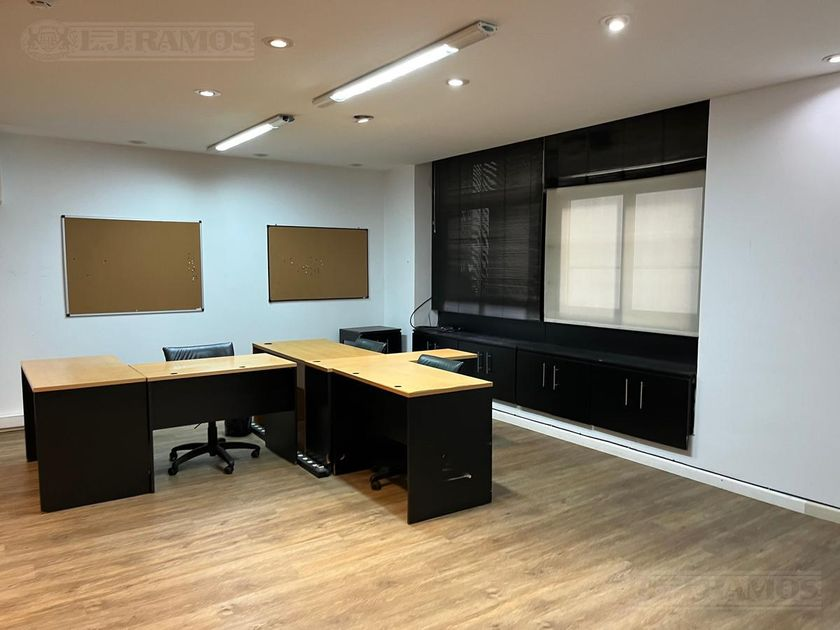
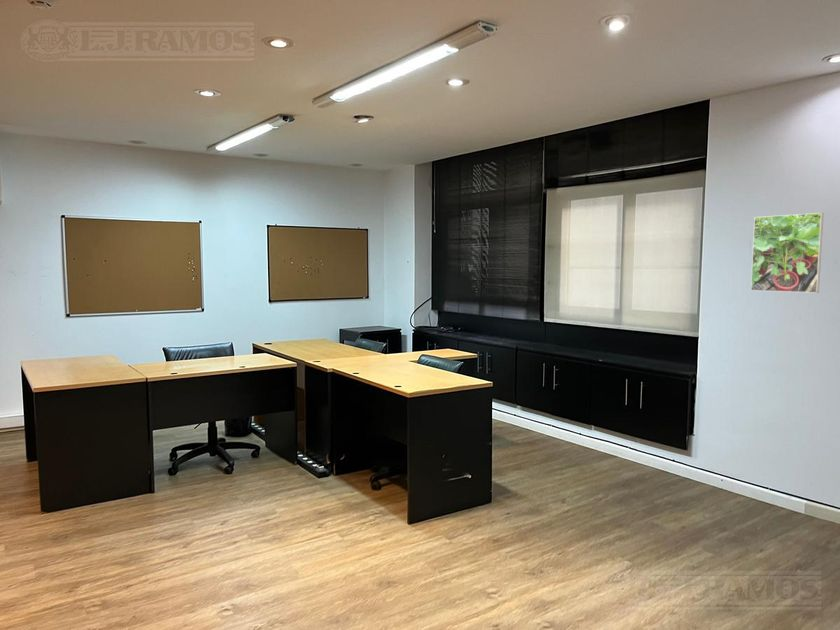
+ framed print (785, 253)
